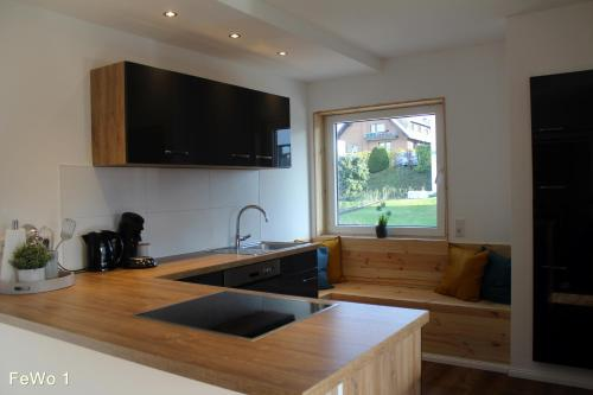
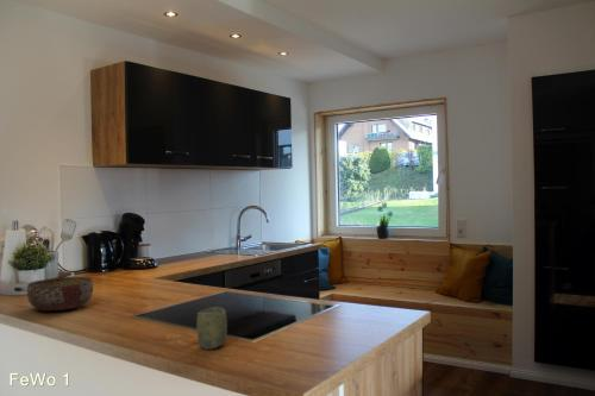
+ bowl (61, 294)
+ cup (212, 327)
